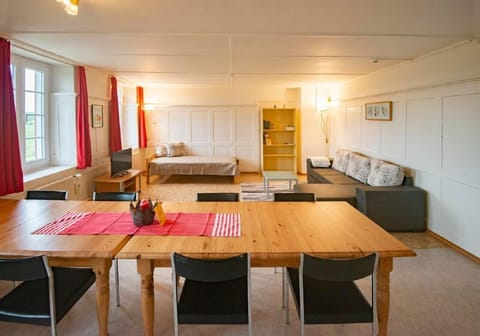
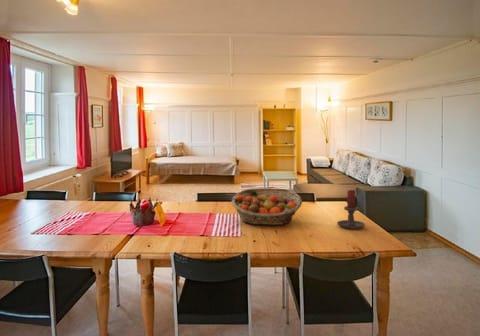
+ candle holder (350, 207)
+ fruit basket (266, 205)
